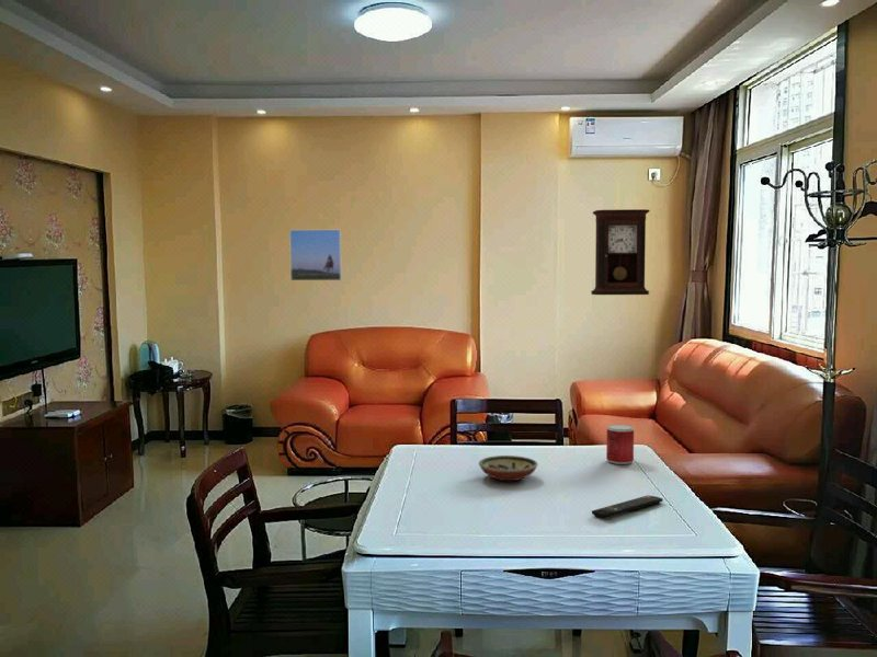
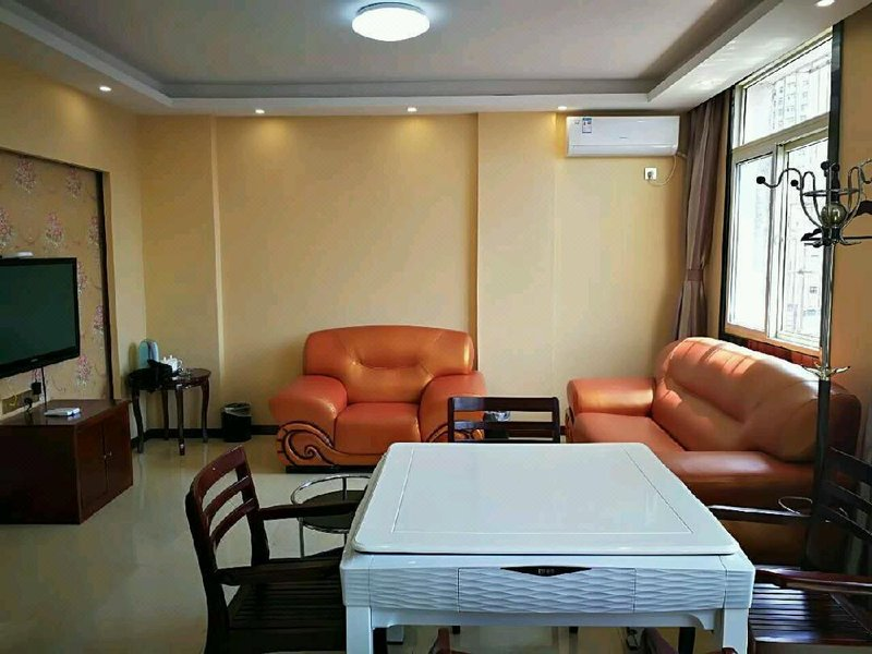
- remote control (628, 506)
- beverage can (619, 443)
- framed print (316, 255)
- decorative bowl (508, 470)
- pendulum clock (620, 252)
